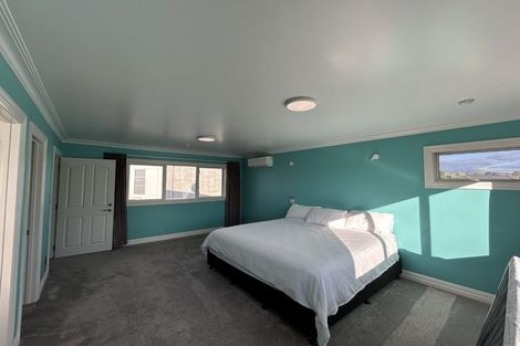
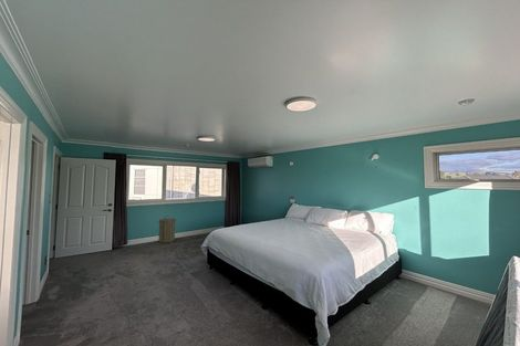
+ laundry hamper (167, 228)
